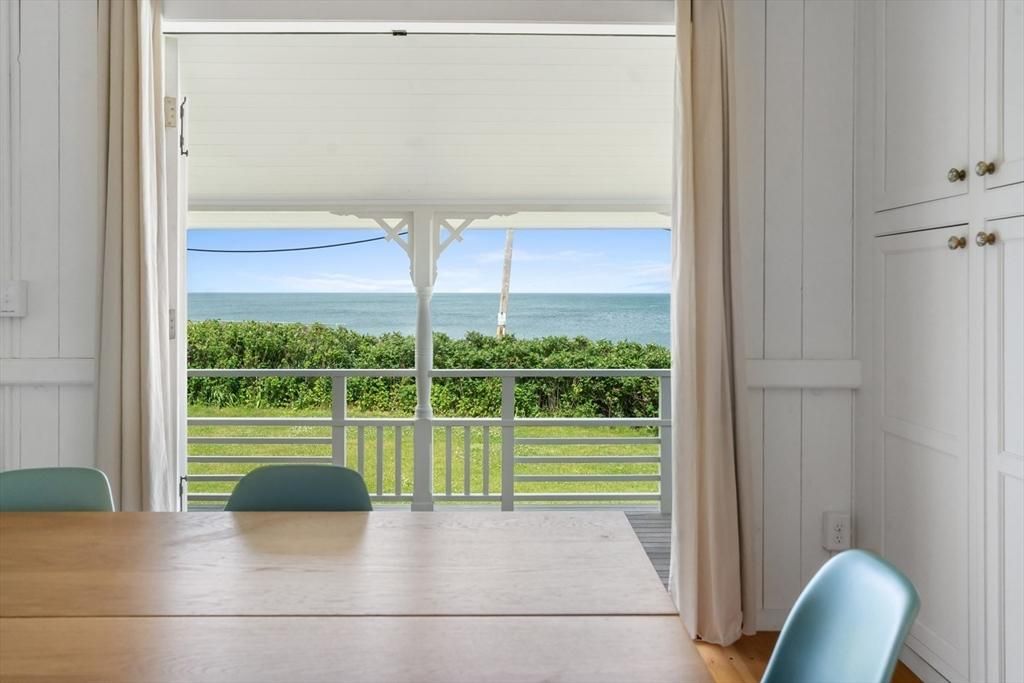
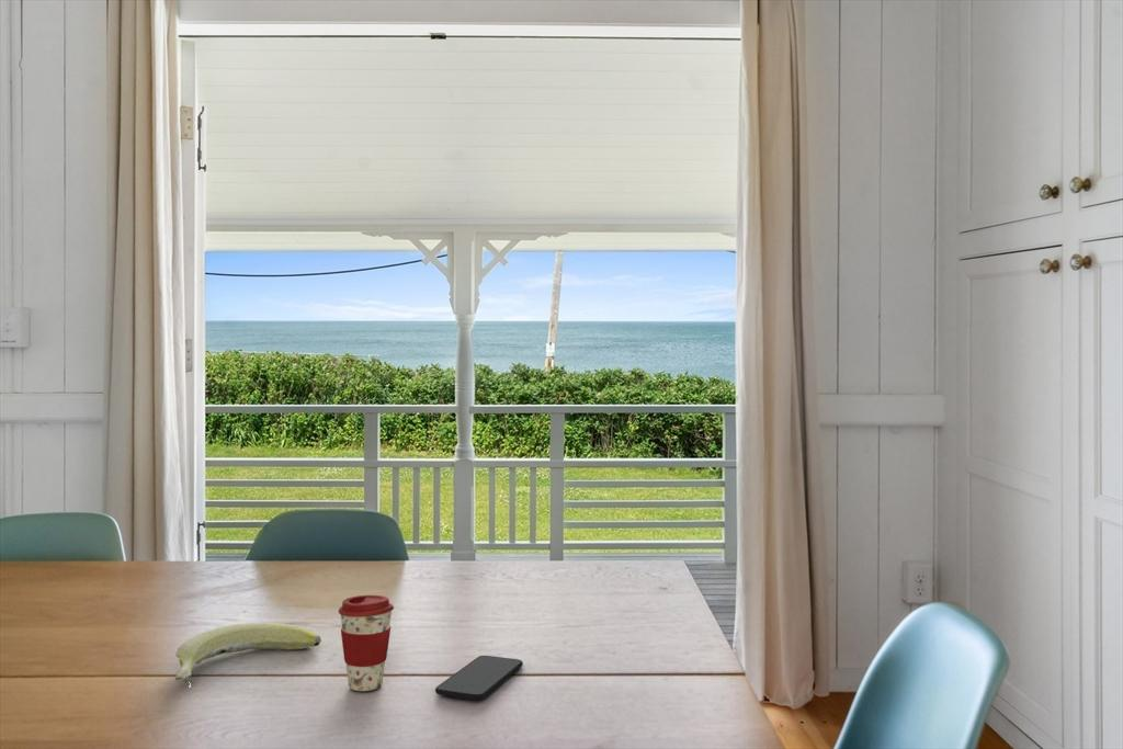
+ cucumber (235, 649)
+ coffee cup (365, 642)
+ smartphone (480, 676)
